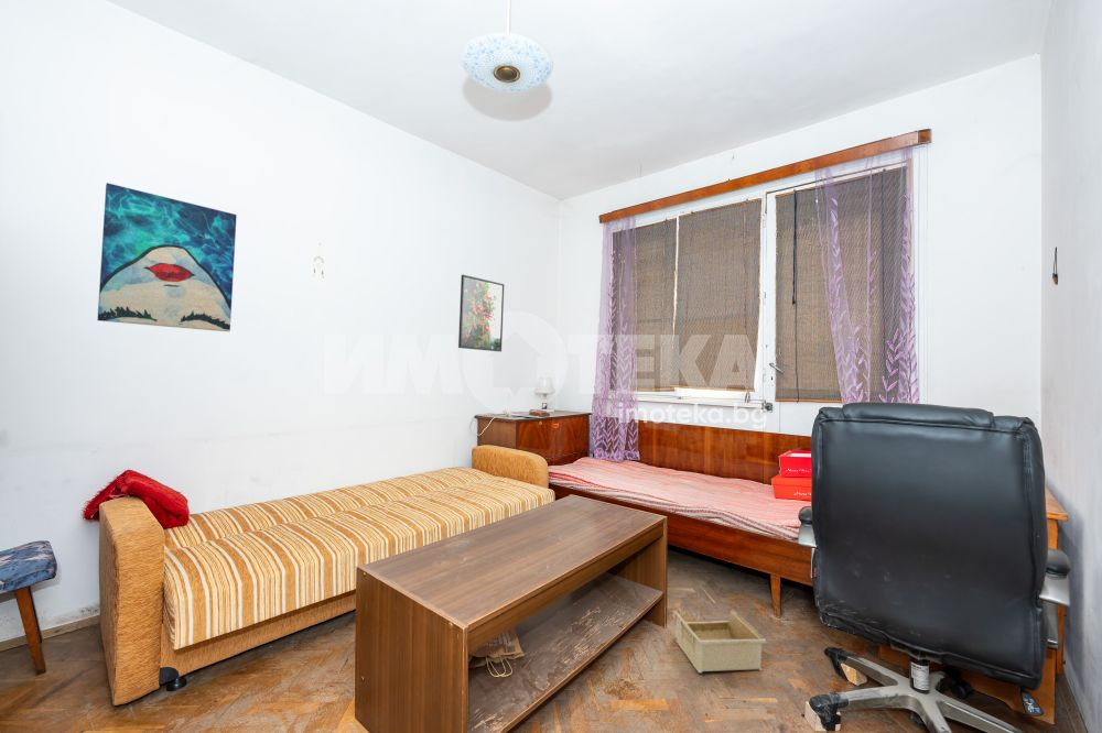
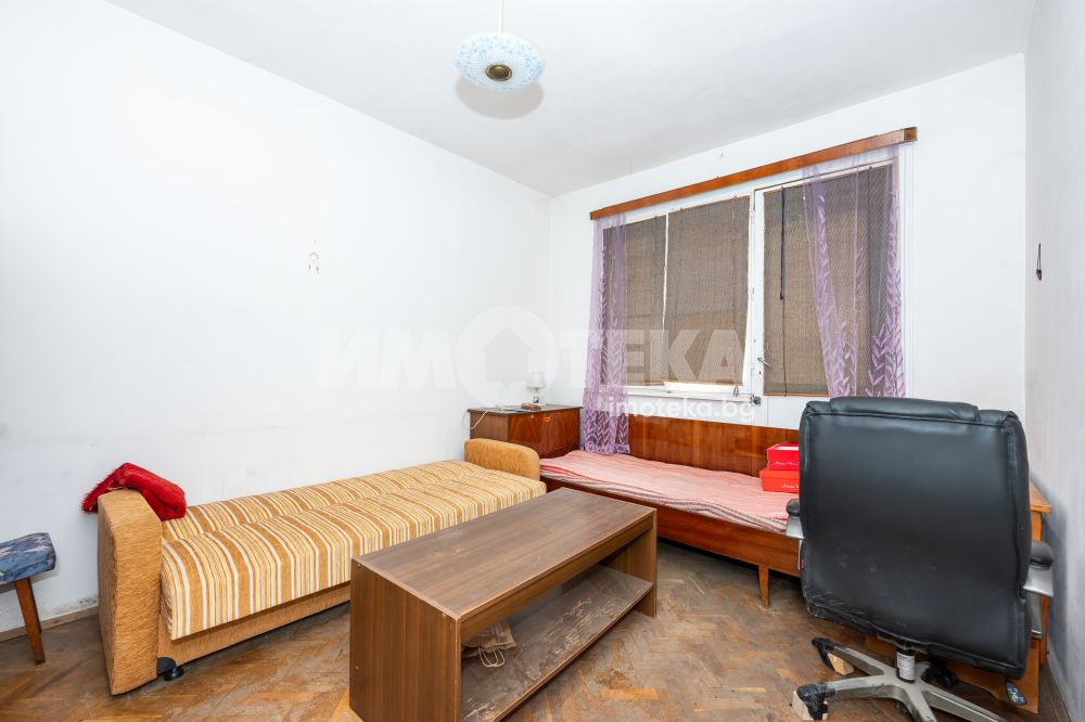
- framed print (482, 314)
- wall art (172, 263)
- storage bin (715, 637)
